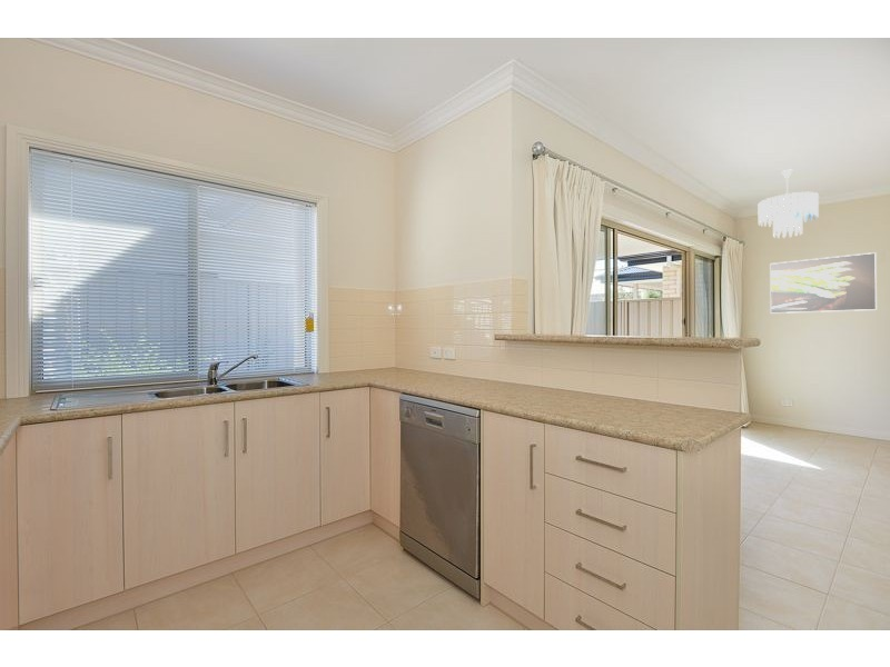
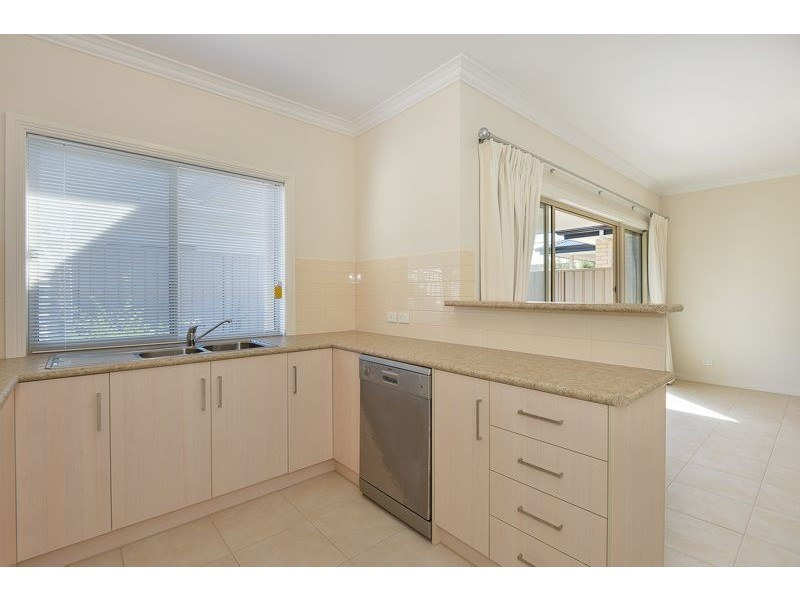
- ceiling light fixture (787, 203)
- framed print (819, 285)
